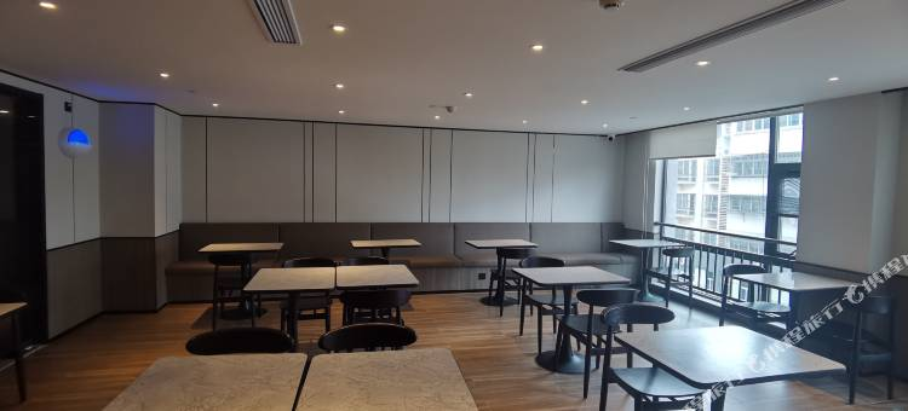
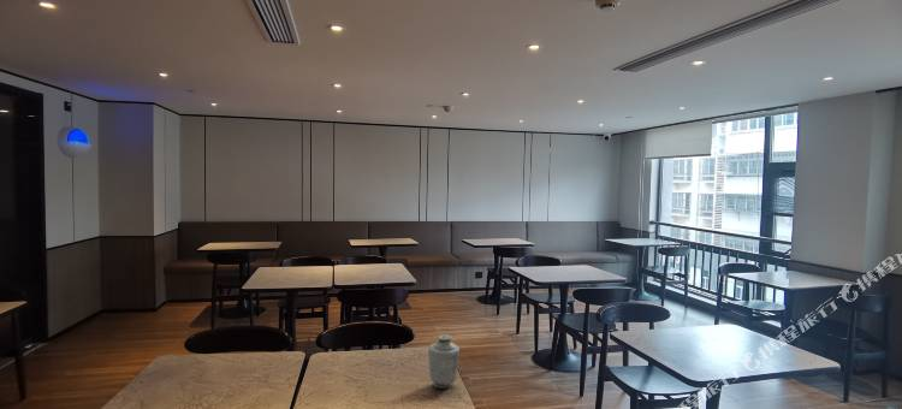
+ vase (443, 360)
